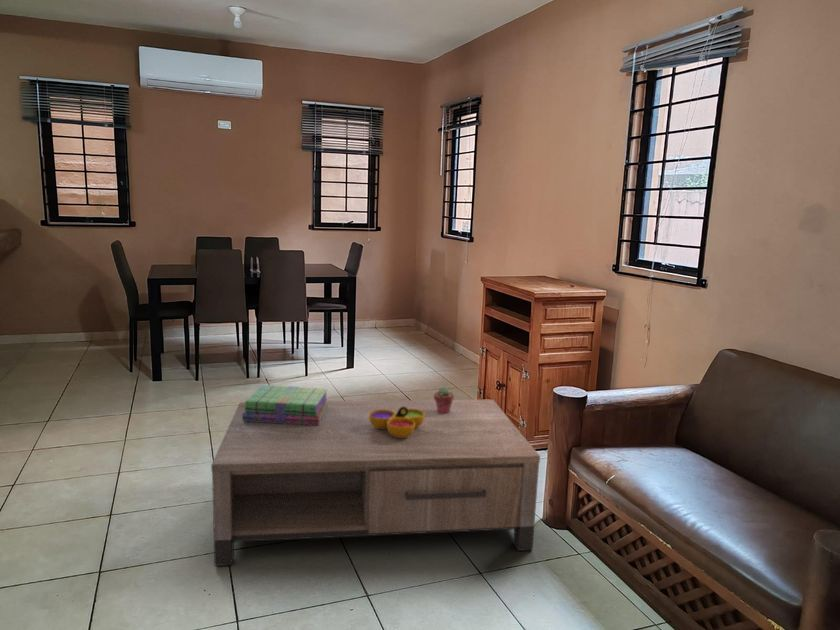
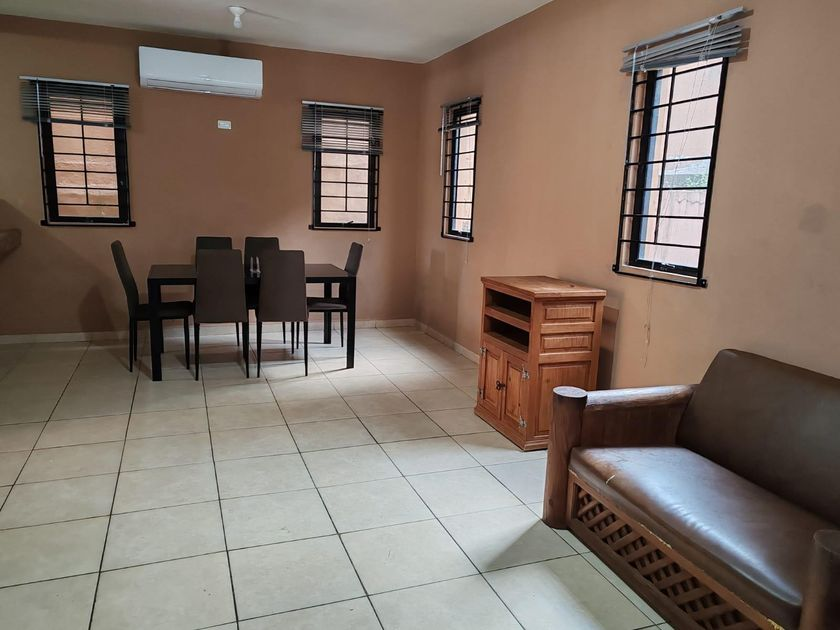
- stack of books (287, 403)
- decorative bowl (398, 419)
- coffee table (374, 470)
- potted succulent (443, 398)
